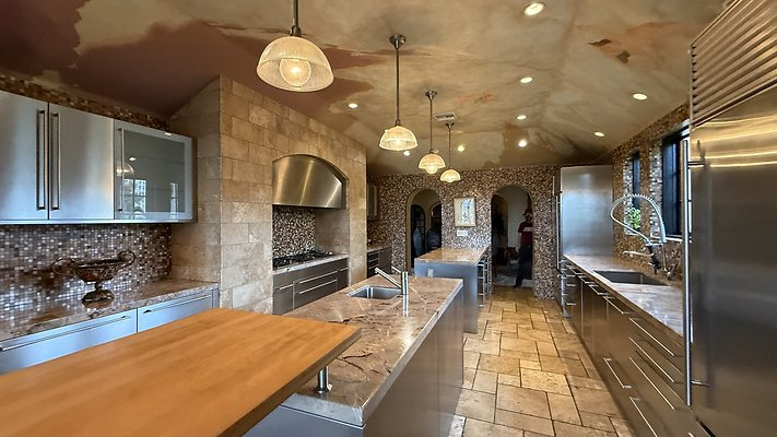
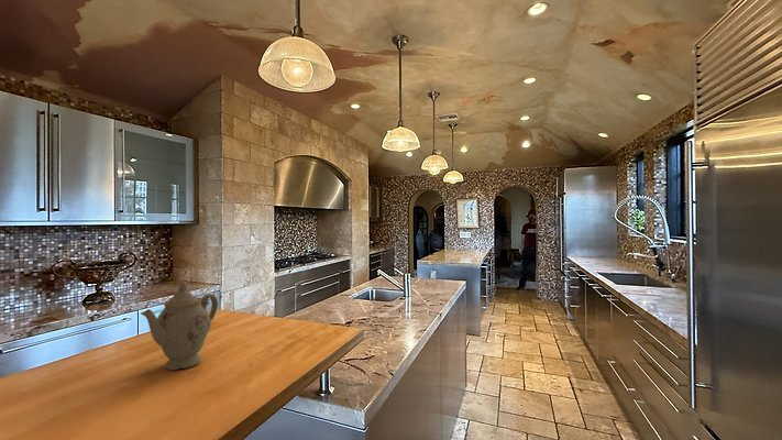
+ chinaware (183, 321)
